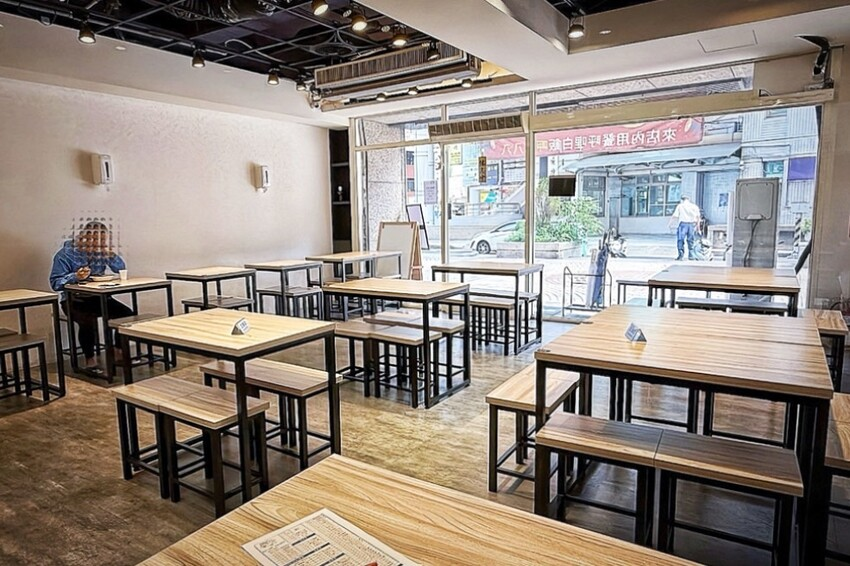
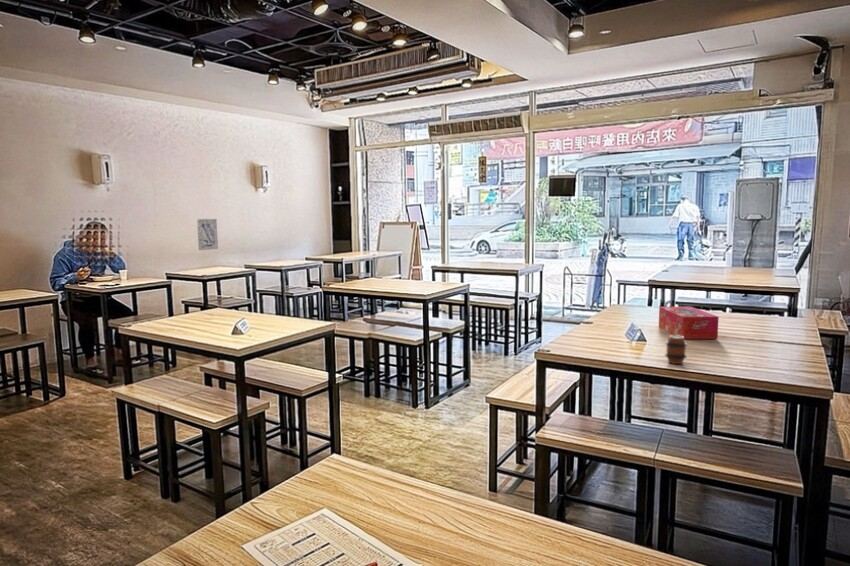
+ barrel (676, 349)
+ wall art (207, 234)
+ tissue box (686, 321)
